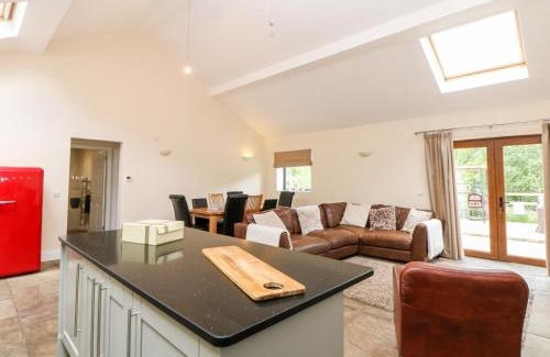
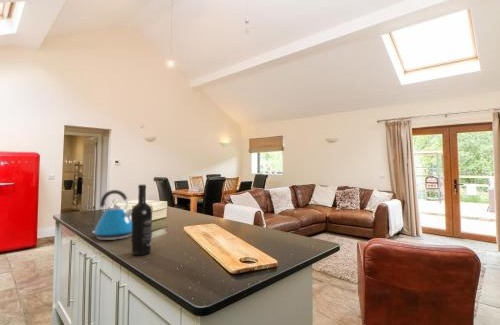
+ kettle (113, 212)
+ wine bottle (141, 218)
